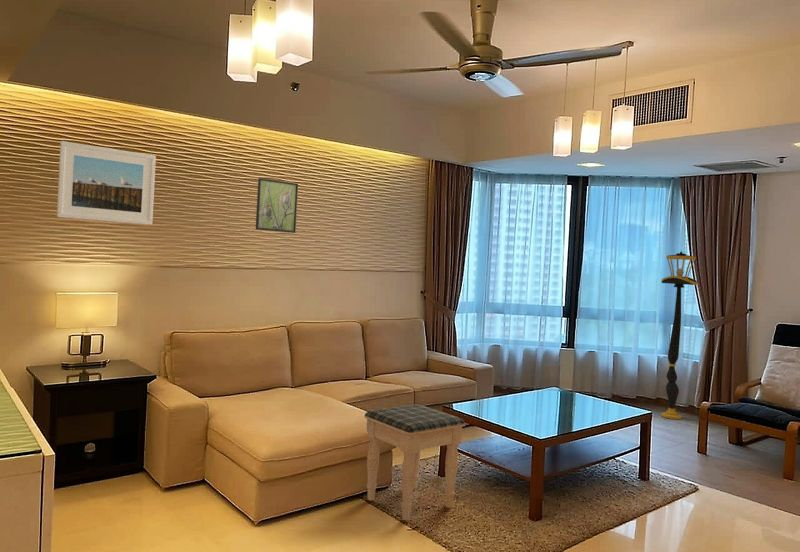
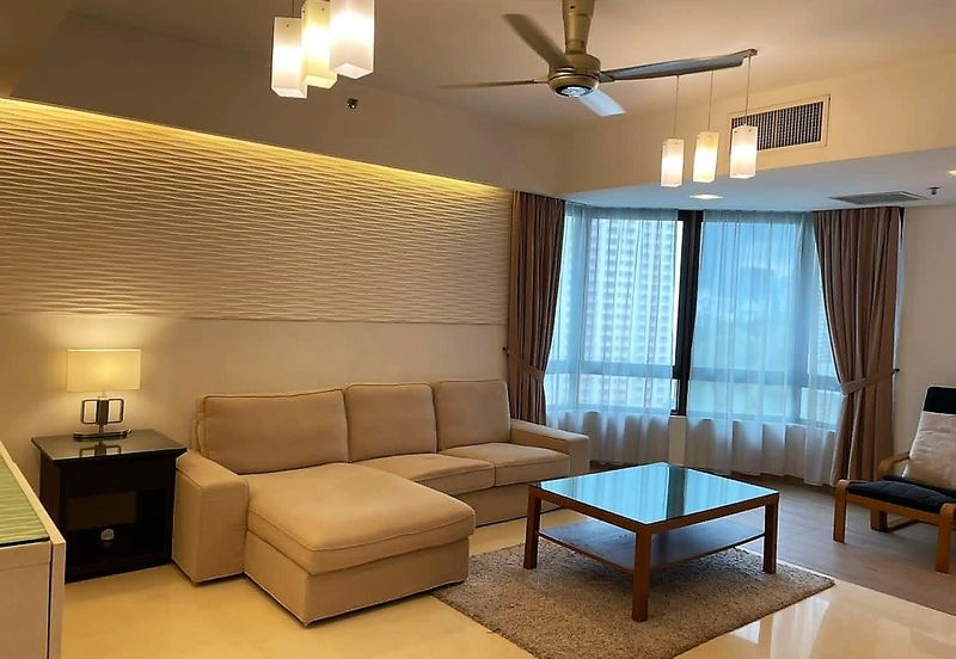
- footstool (412, 458)
- floor lamp (675, 334)
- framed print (277, 206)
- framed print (108, 184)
